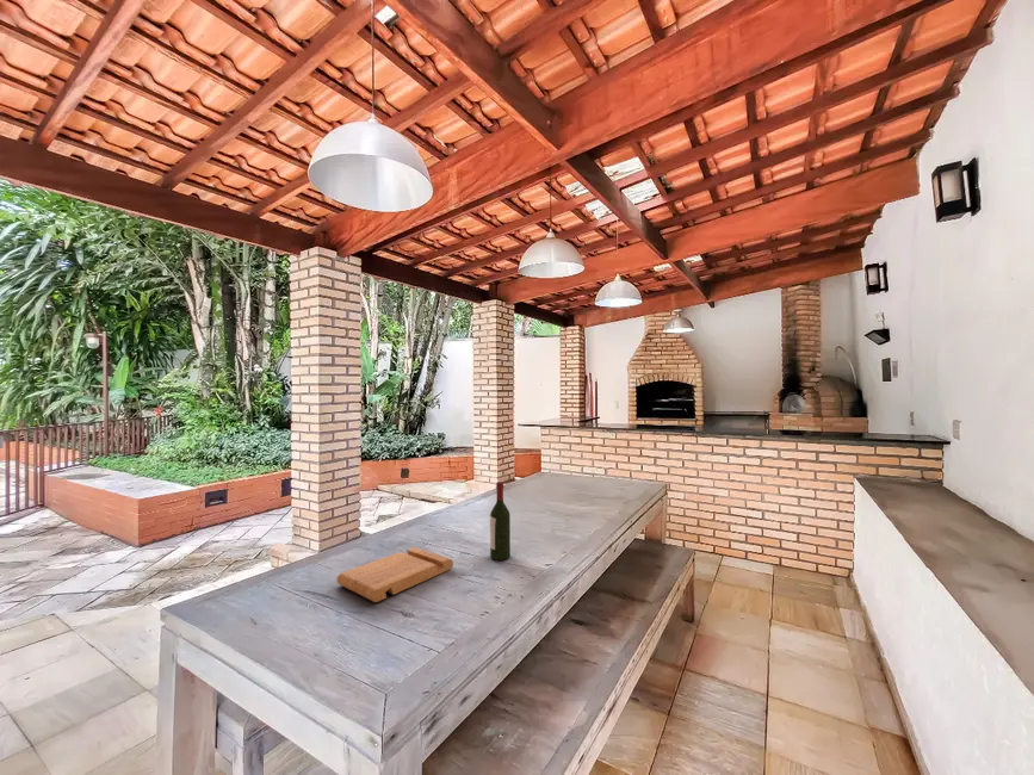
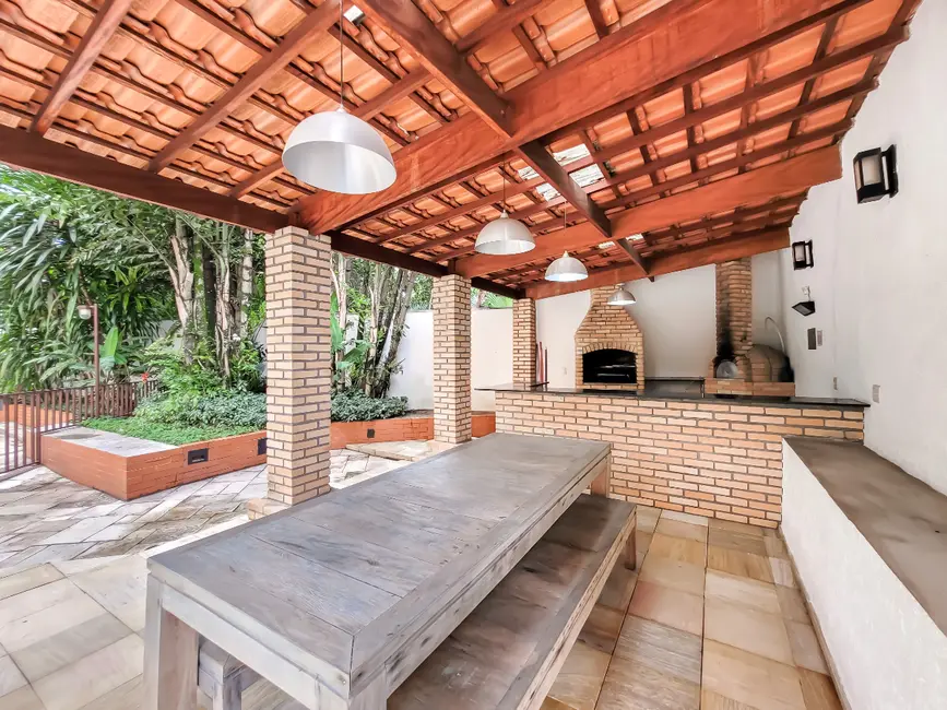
- wine bottle (500, 519)
- cutting board (397, 571)
